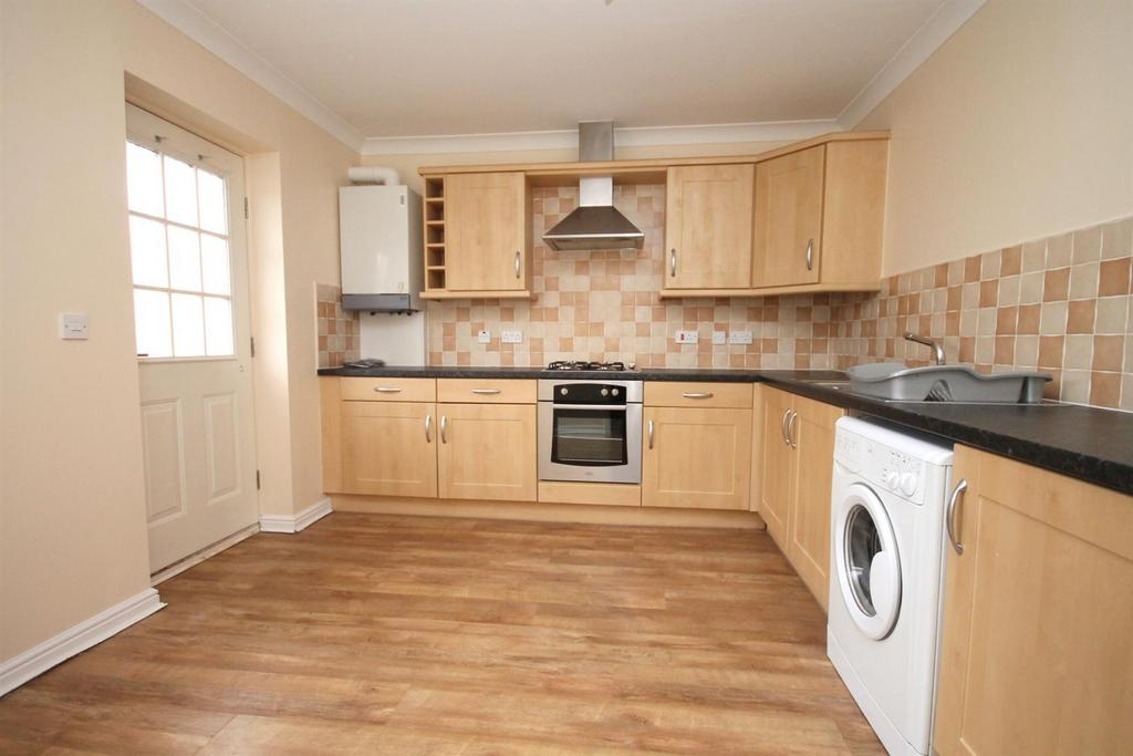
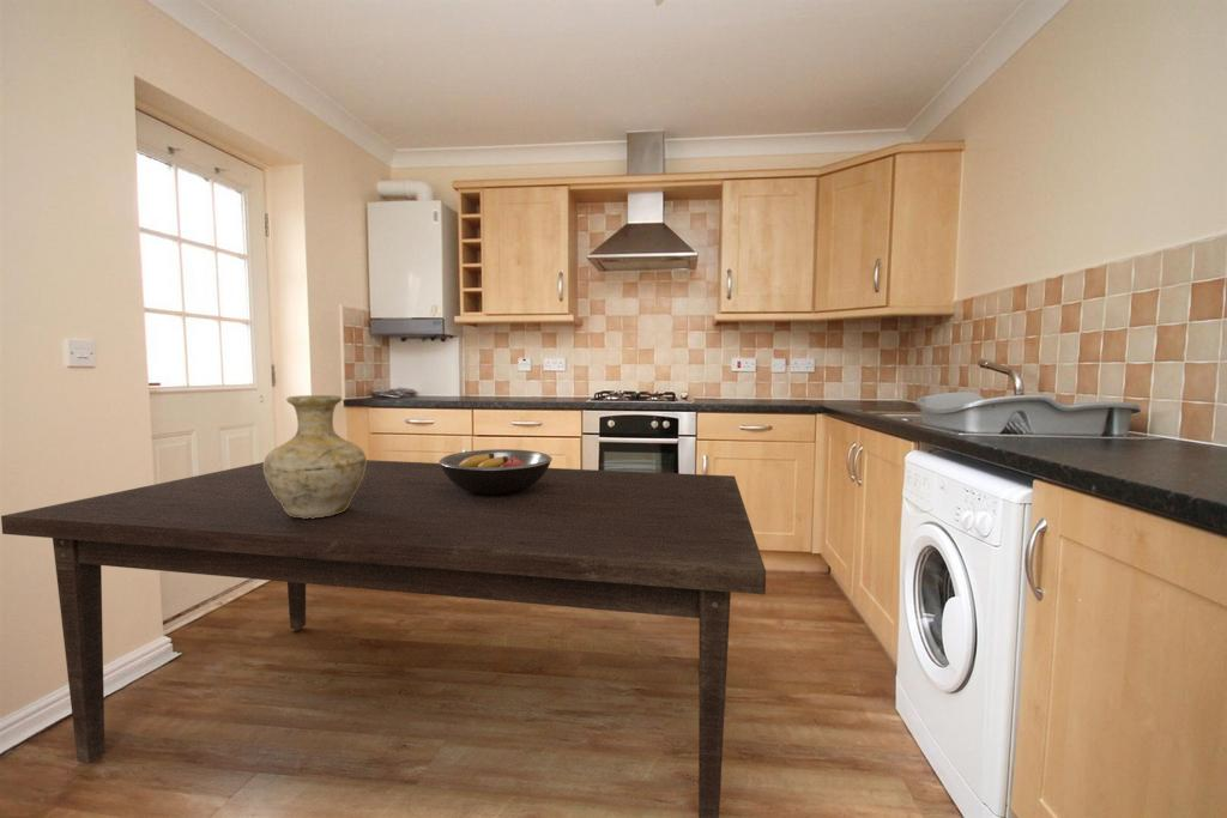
+ vase (316, 454)
+ fruit bowl (496, 468)
+ dining table (439, 594)
